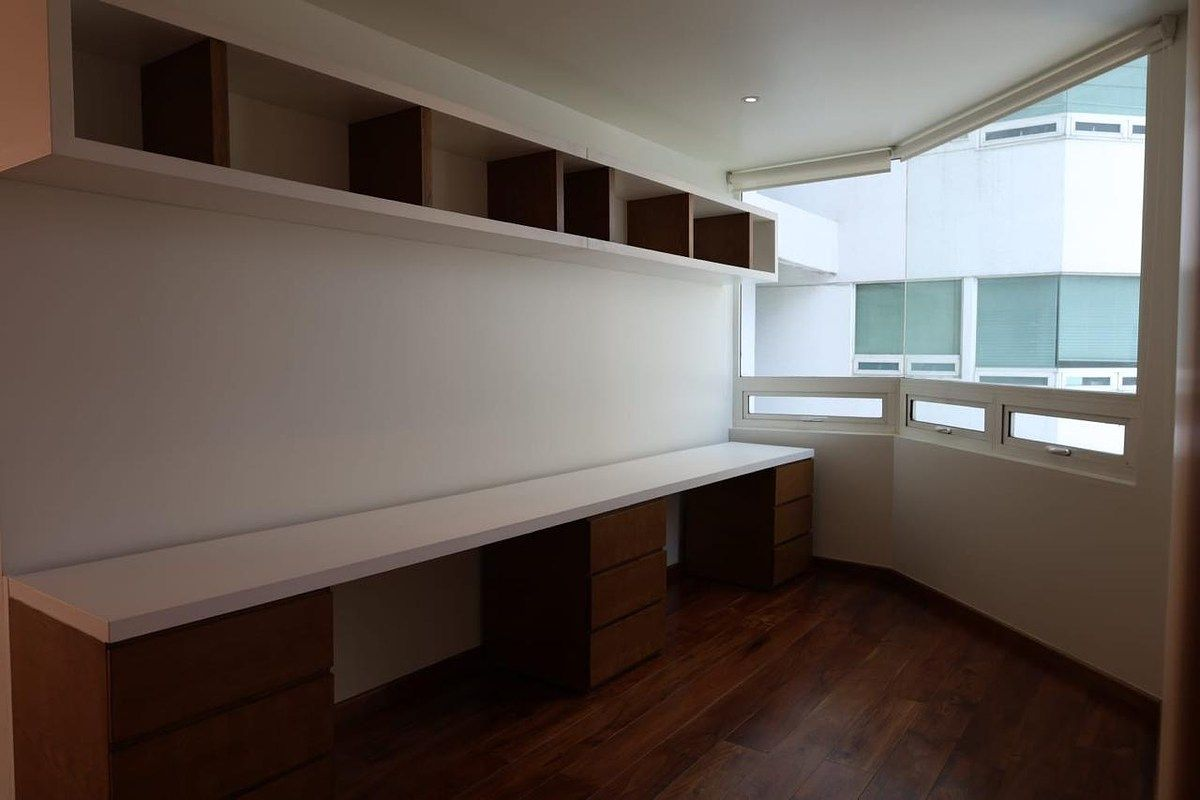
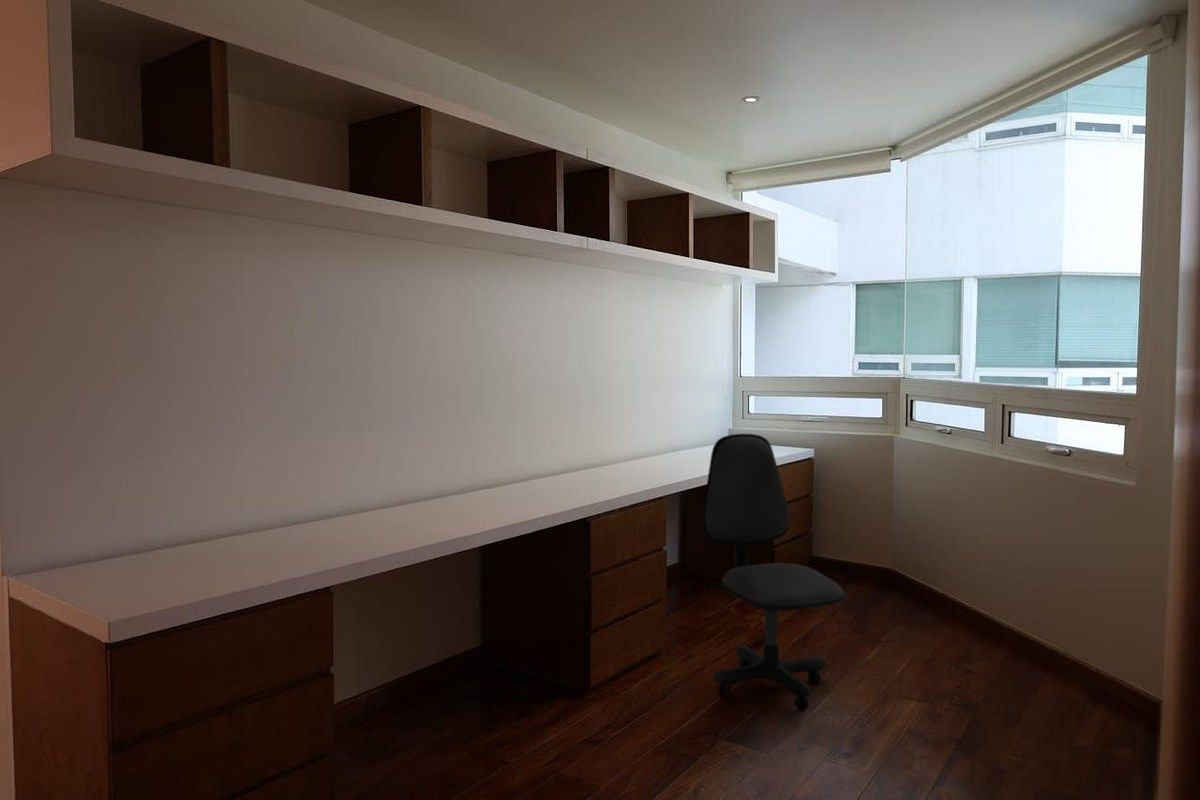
+ office chair (772, 565)
